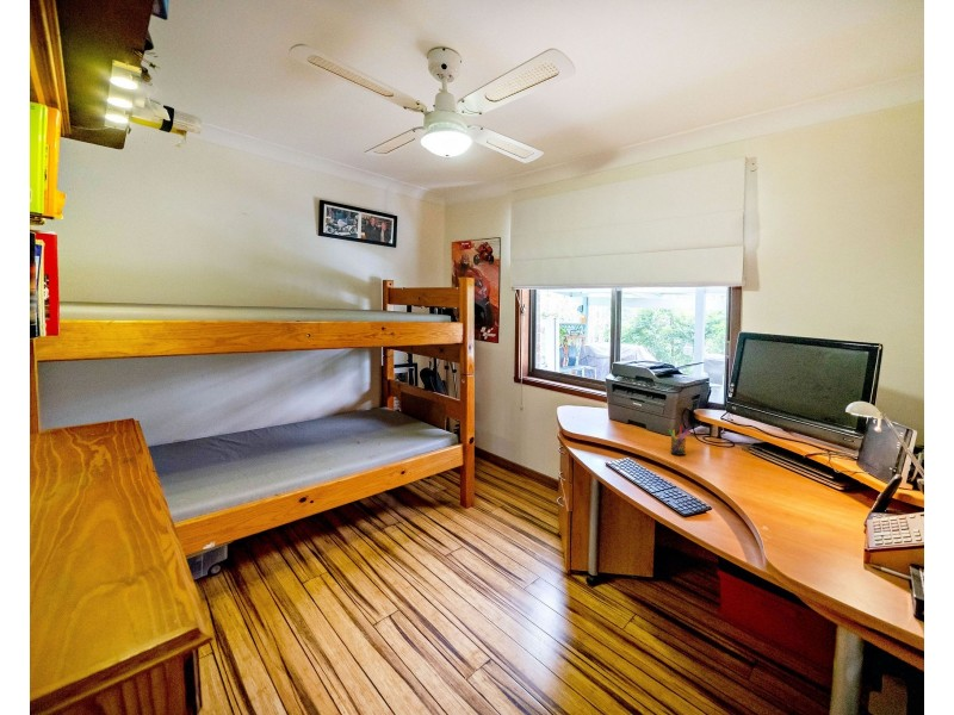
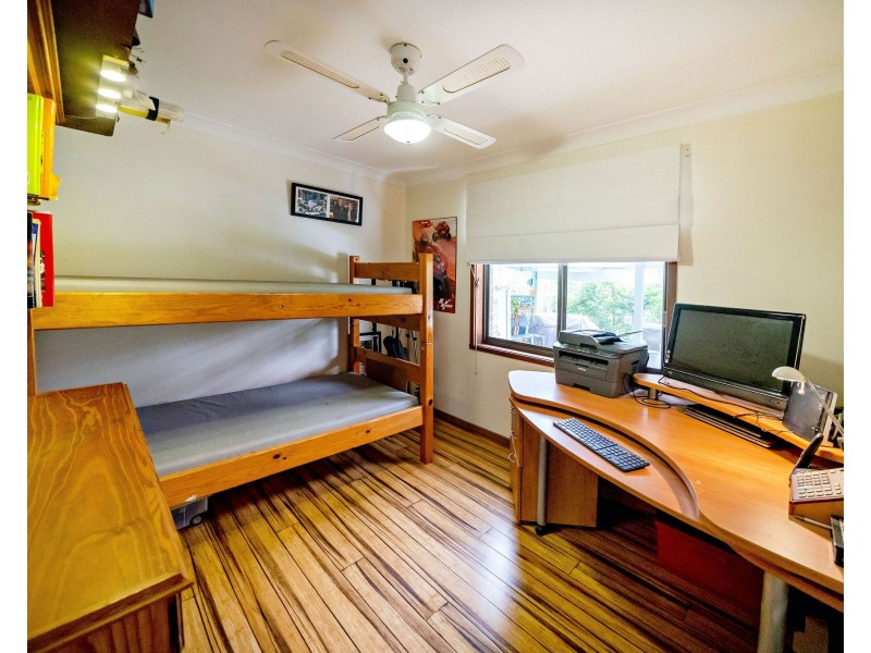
- pen holder (676, 439)
